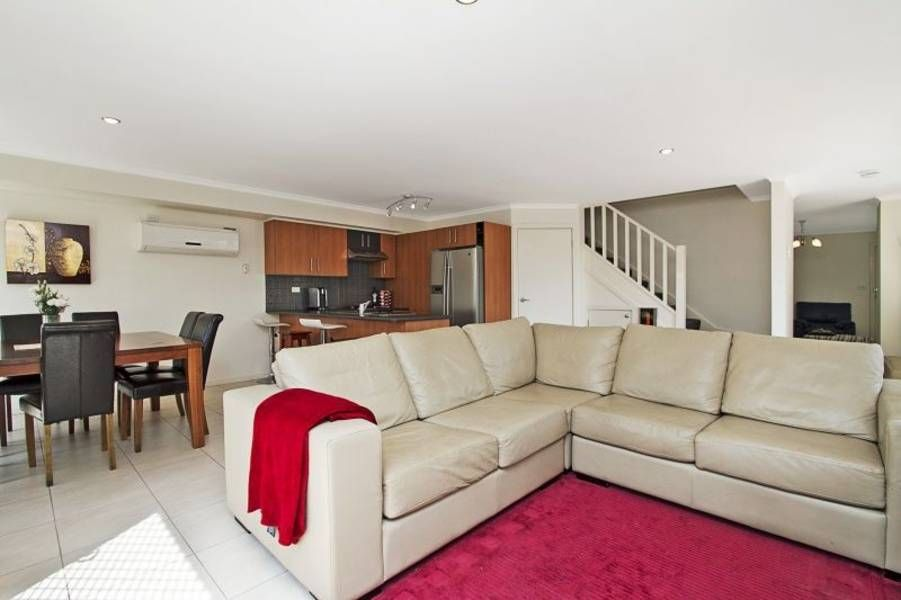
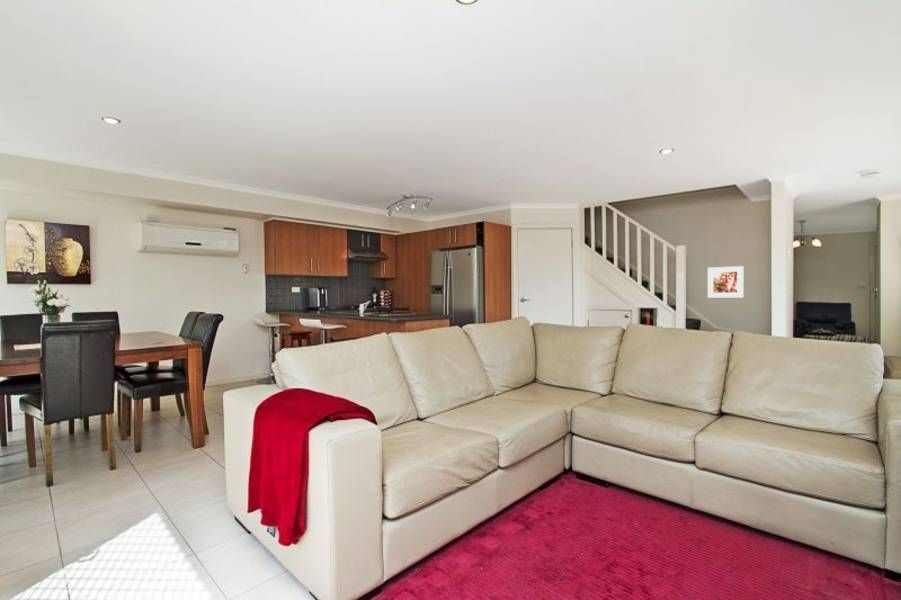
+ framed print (725, 282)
